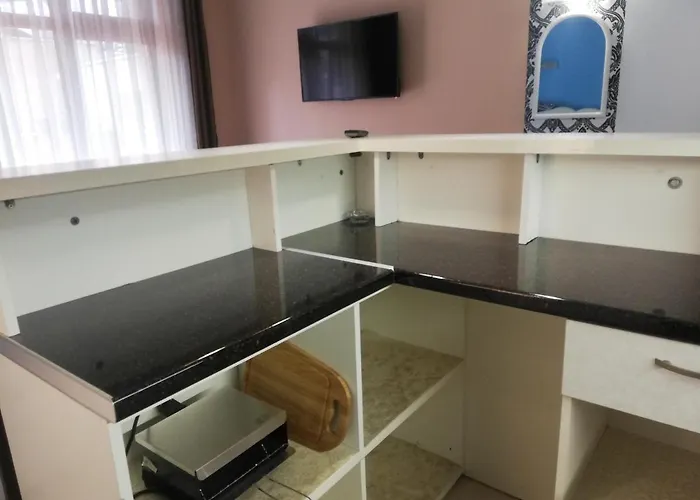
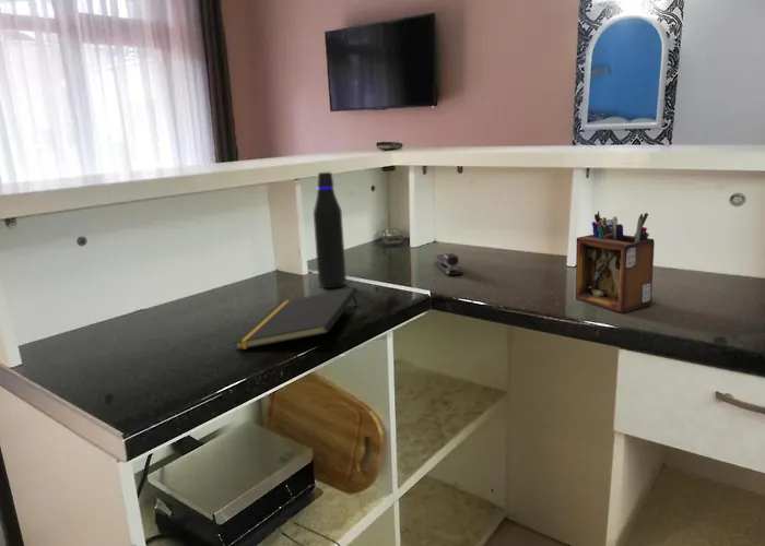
+ notepad (301, 316)
+ stapler (447, 260)
+ desk organizer (613, 258)
+ water bottle (328, 230)
